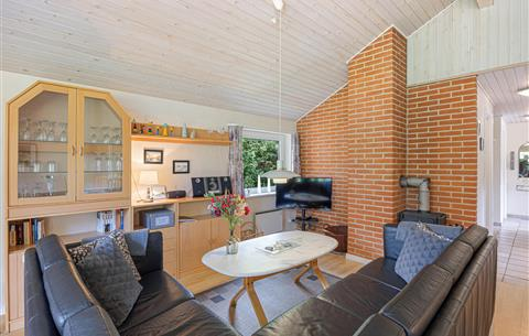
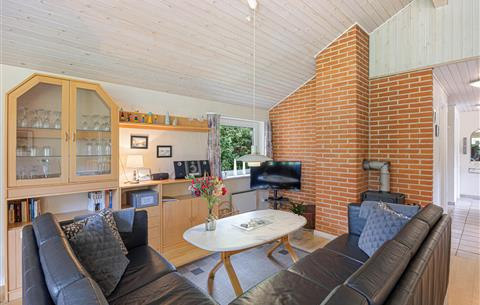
+ indoor plant (298, 214)
